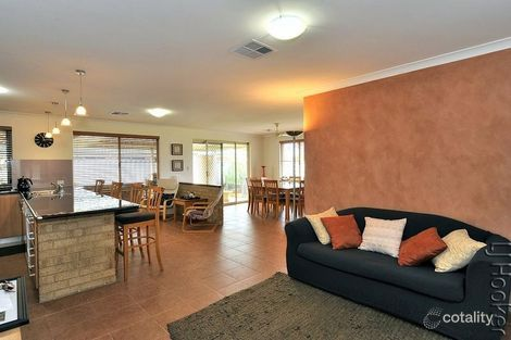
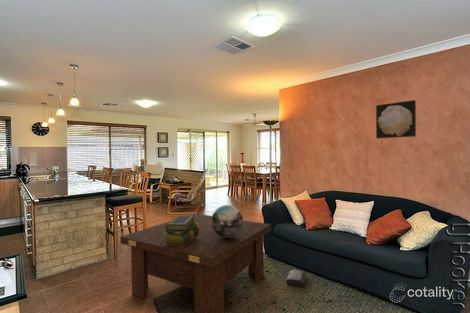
+ coffee table (201, 257)
+ decorative orb (227, 221)
+ stack of books (182, 229)
+ bag (296, 277)
+ wall art (395, 120)
